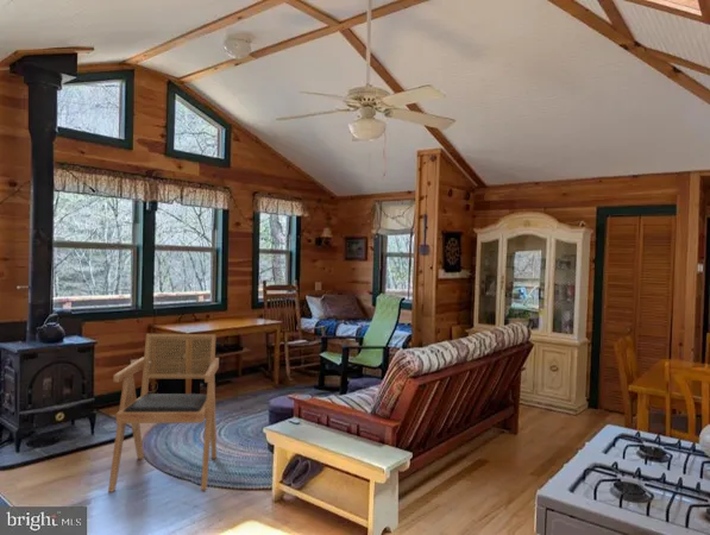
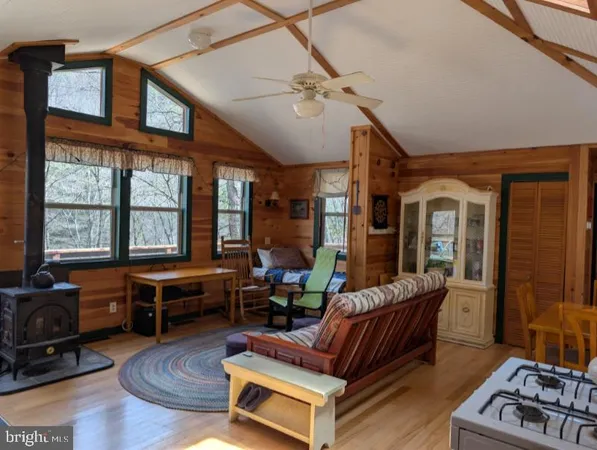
- armchair (170, 405)
